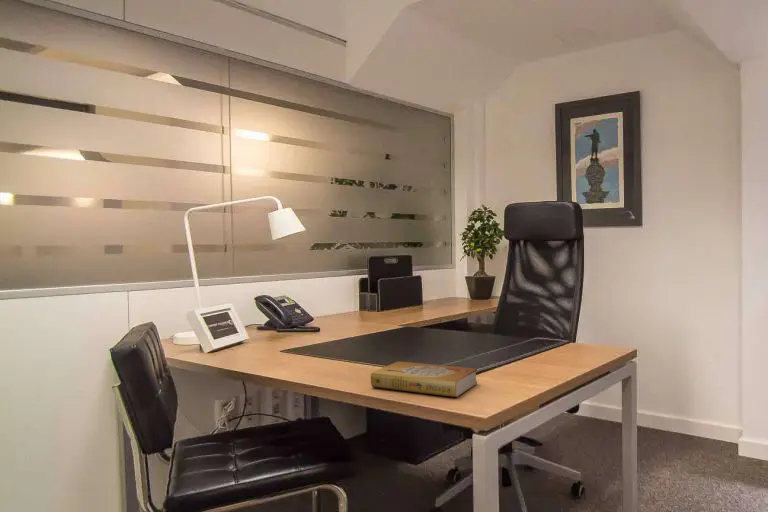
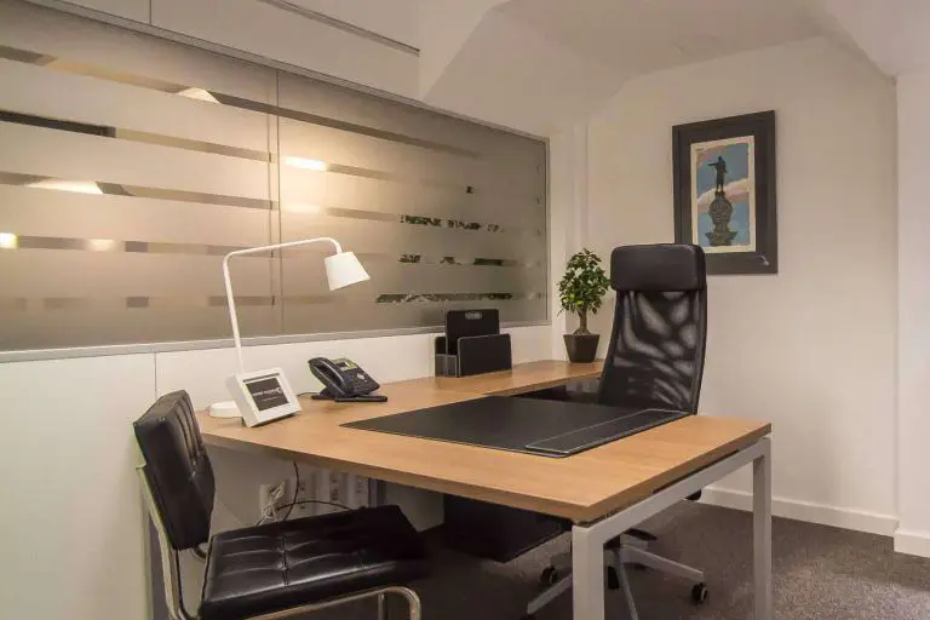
- book (424, 377)
